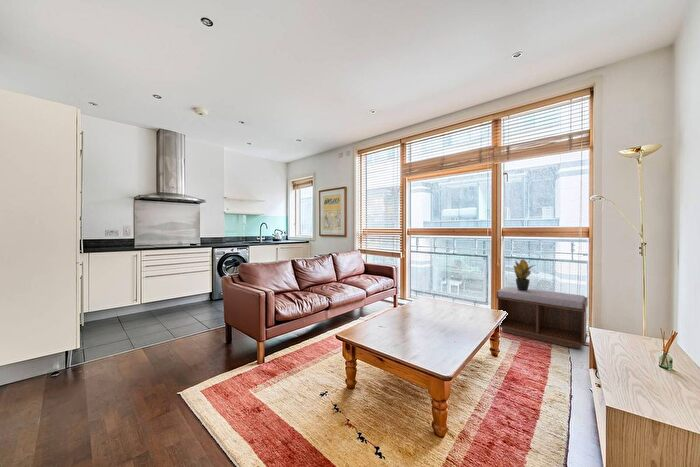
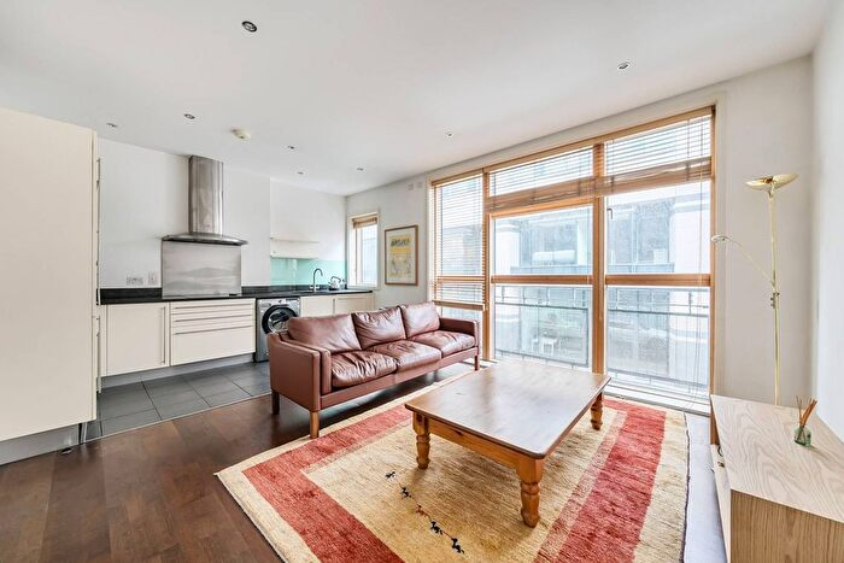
- bench (539, 313)
- potted plant (523, 273)
